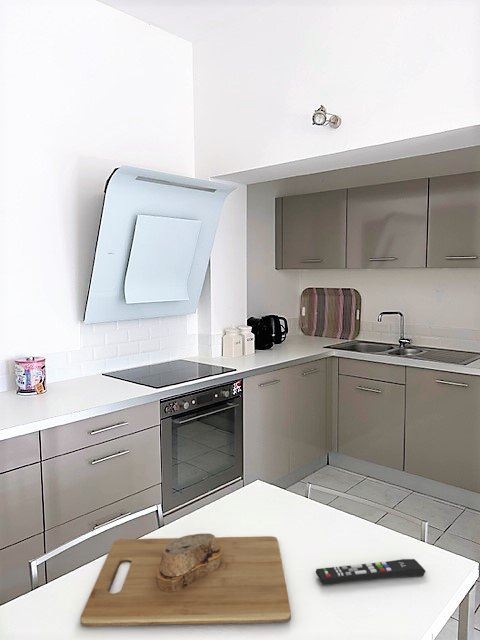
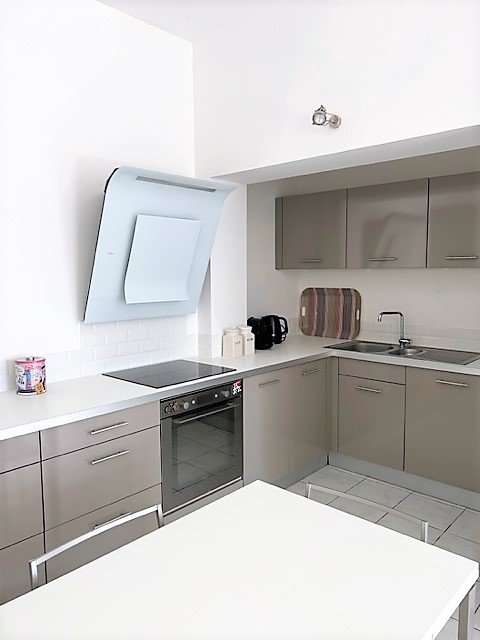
- remote control (370, 571)
- cutting board (191, 560)
